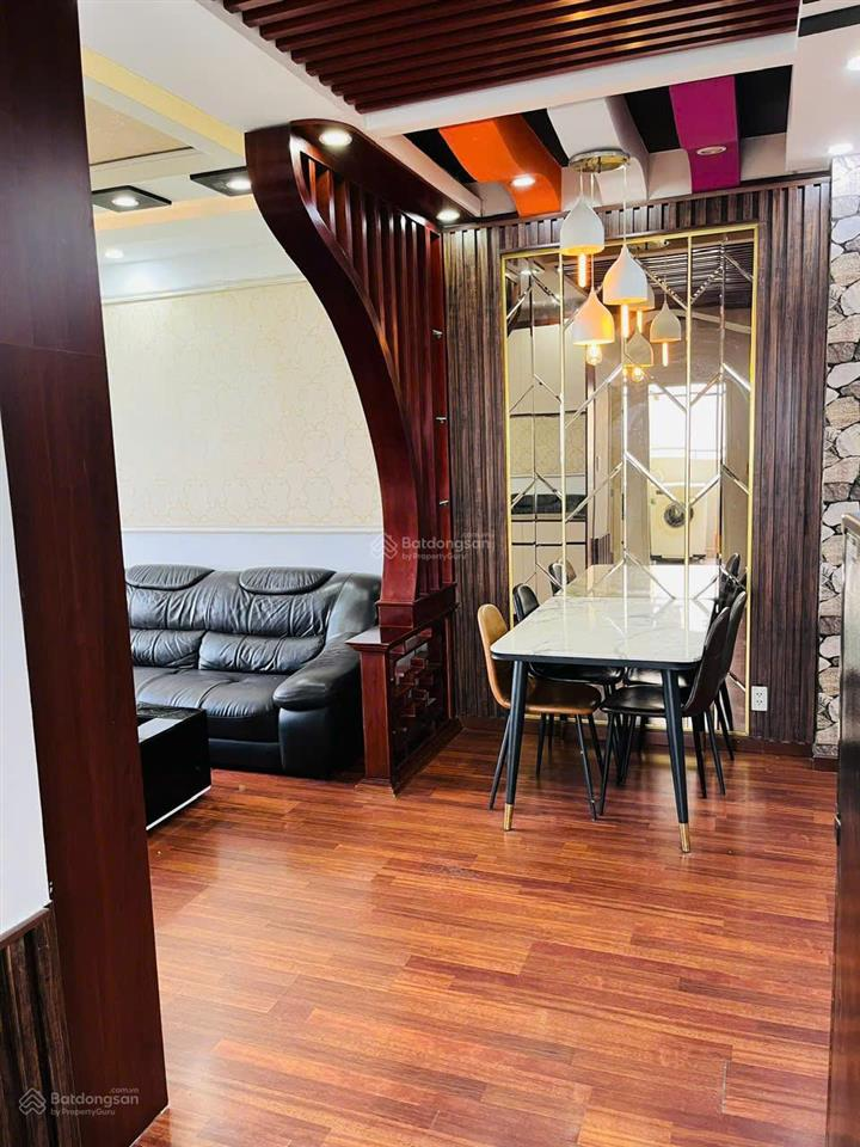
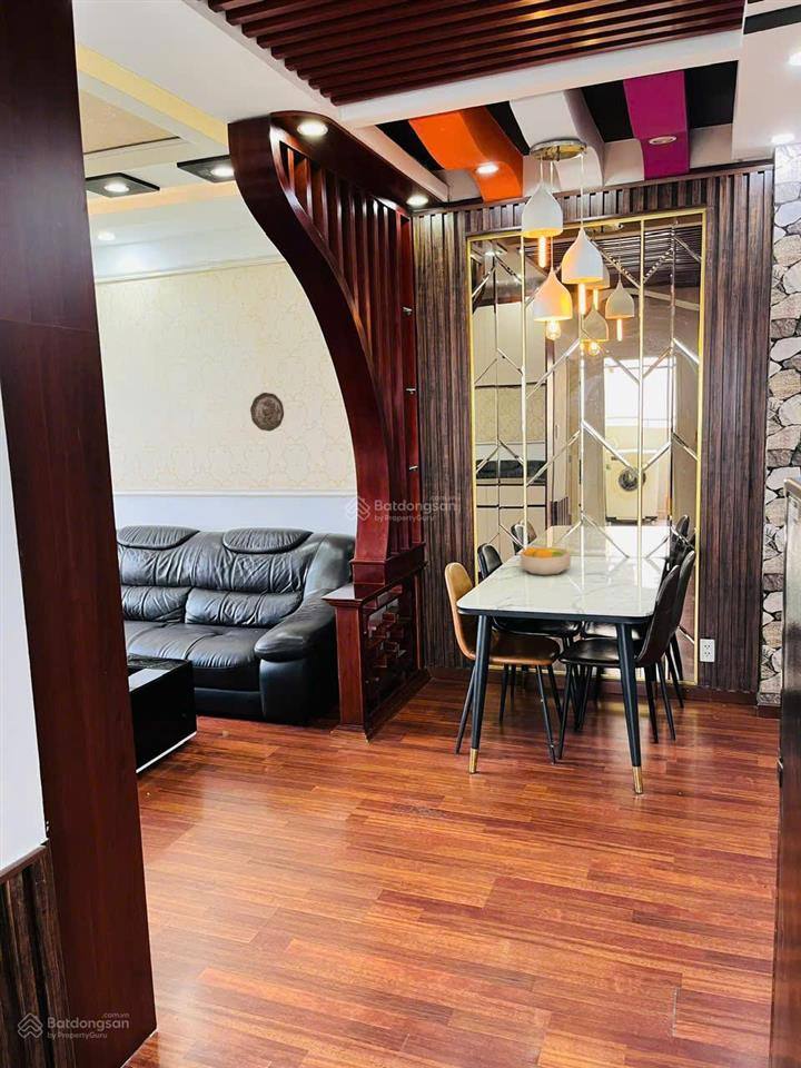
+ decorative plate (267, 412)
+ fruit bowl (545, 557)
